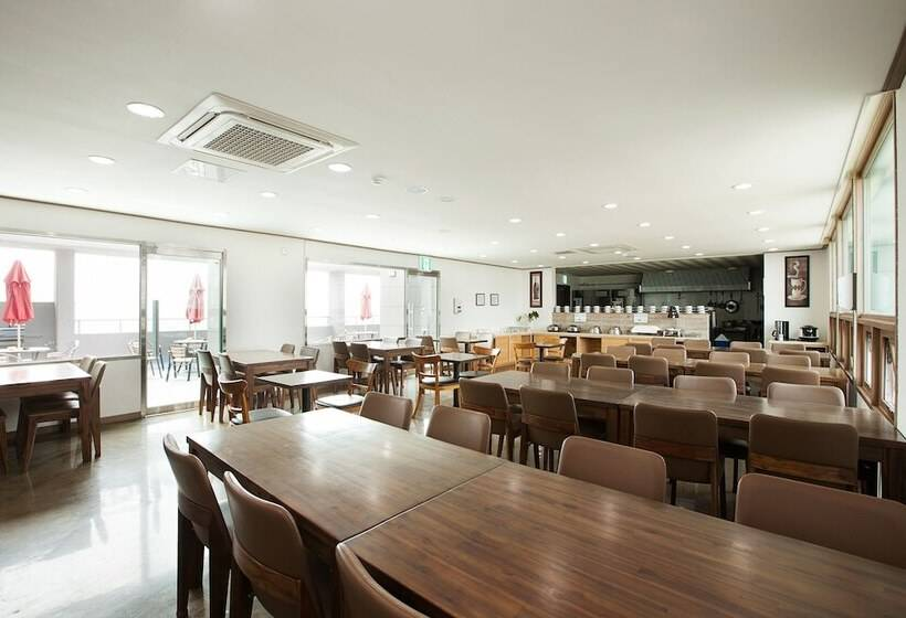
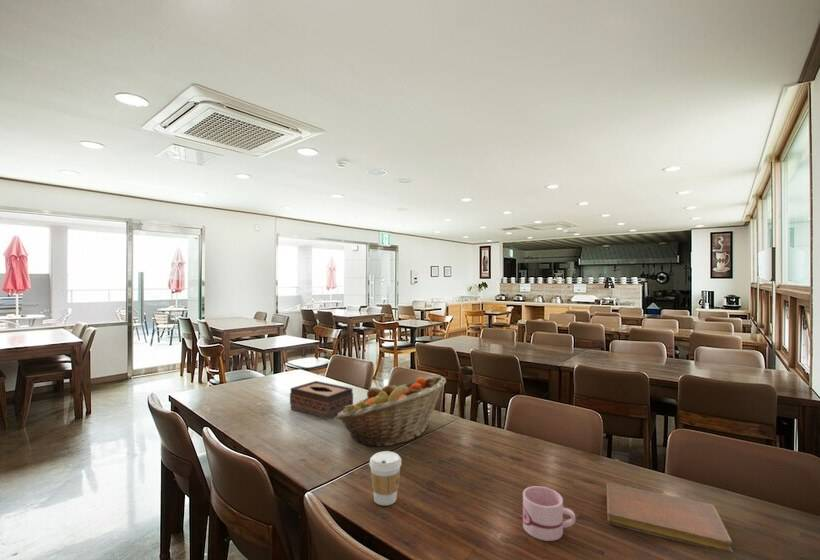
+ notebook (661, 513)
+ coffee cup (385, 477)
+ fruit basket (394, 405)
+ tissue box (321, 398)
+ mug (548, 513)
